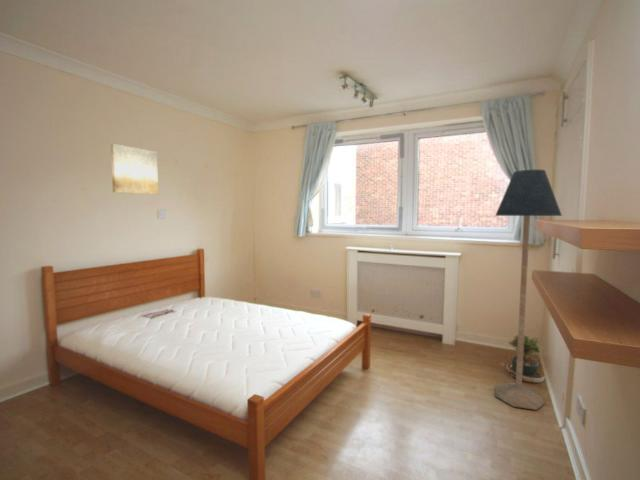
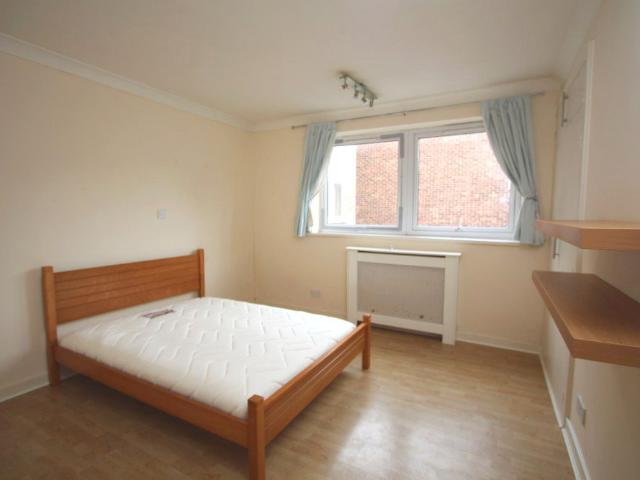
- wall art (136, 171)
- potted plant (523, 352)
- floor lamp (523, 286)
